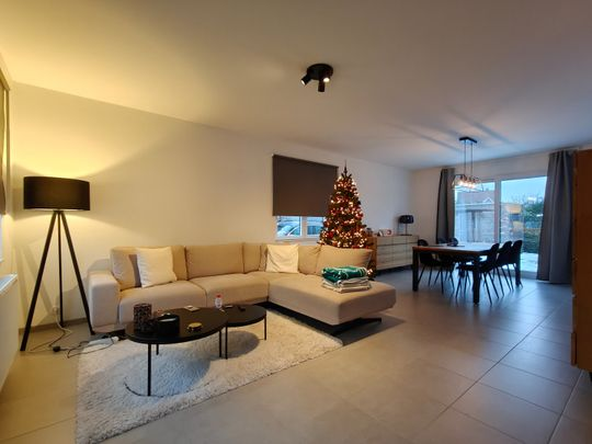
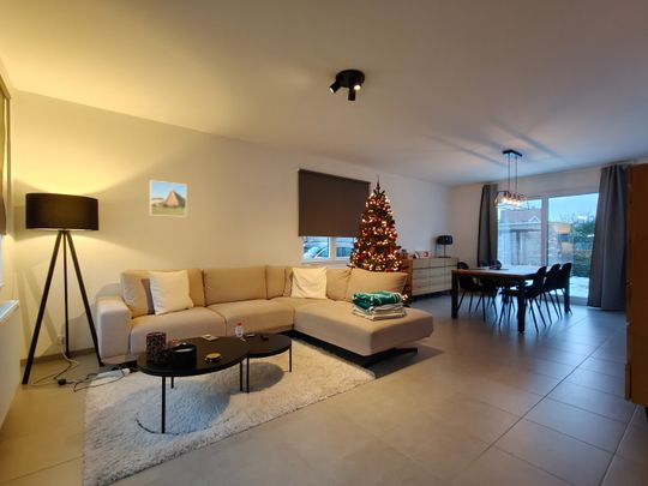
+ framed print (168, 199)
